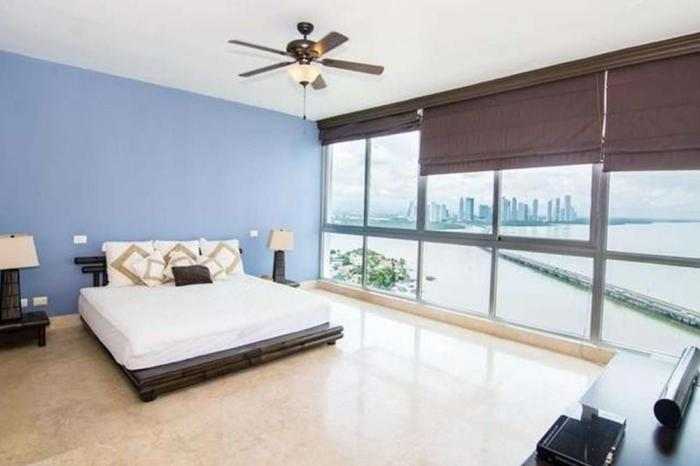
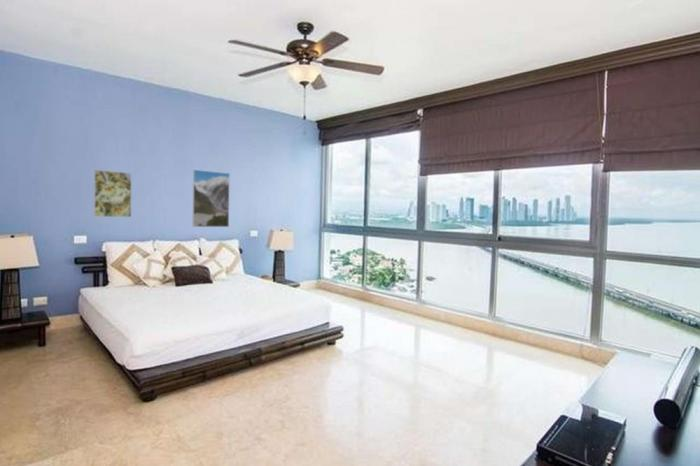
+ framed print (211, 199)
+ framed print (113, 194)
